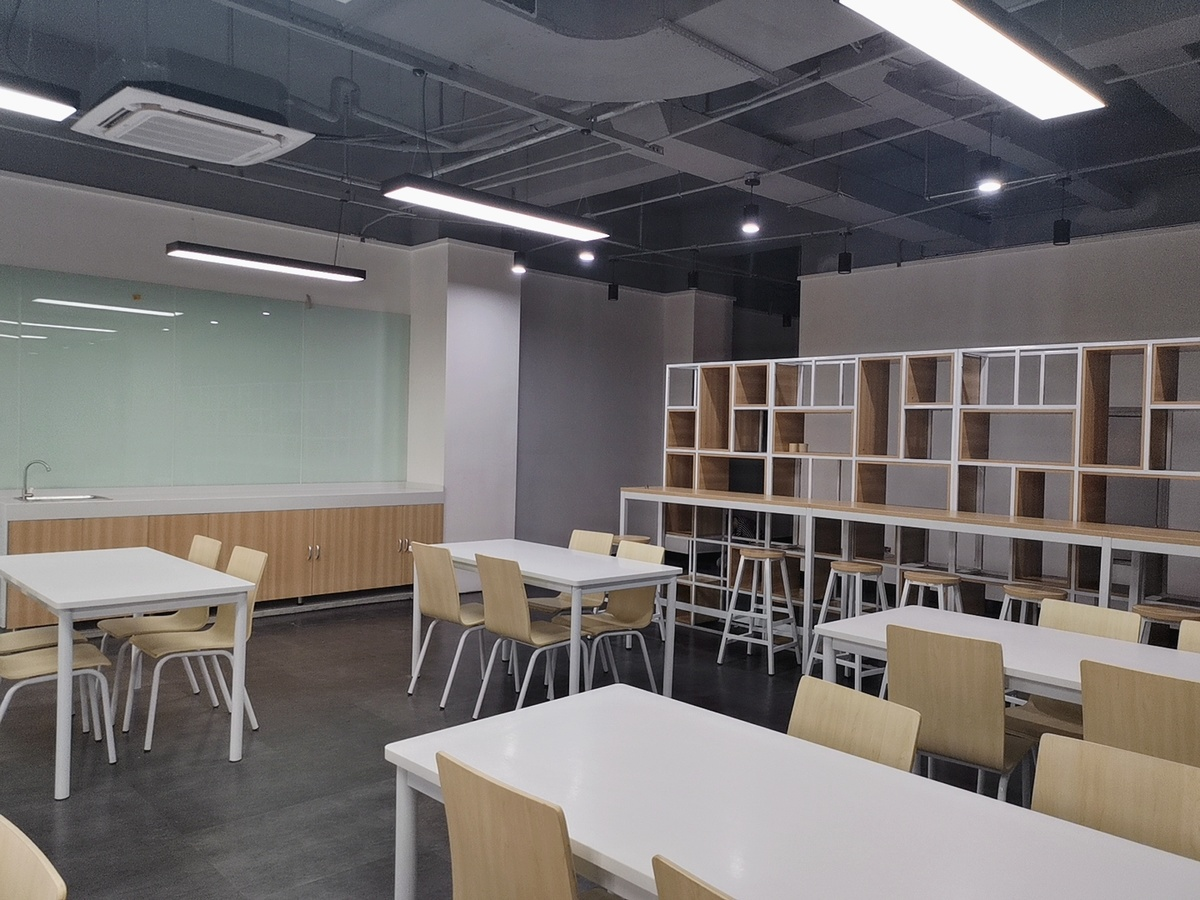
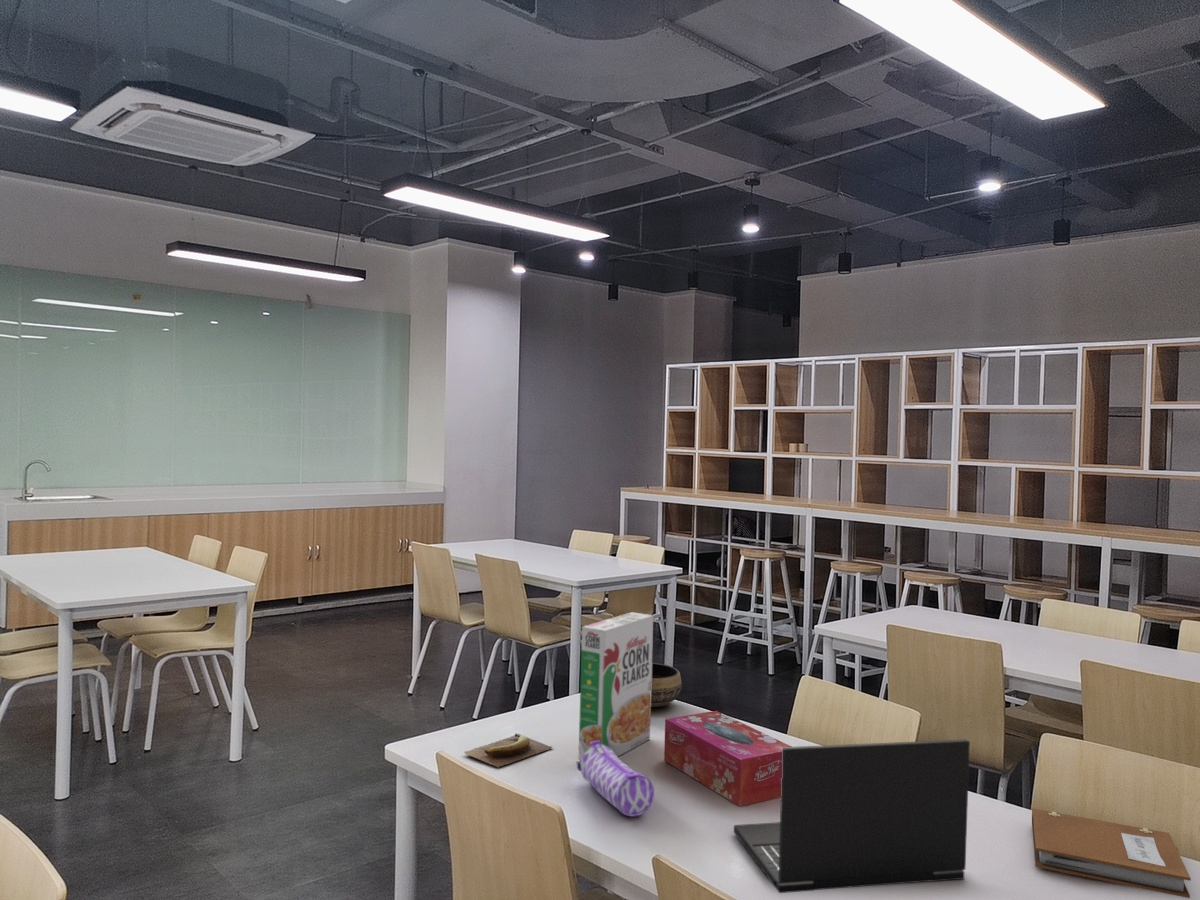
+ notebook (1107, 848)
+ bowl (651, 686)
+ tissue box (727, 754)
+ cereal box (617, 684)
+ laptop (845, 789)
+ pencil case (616, 777)
+ banana (508, 745)
